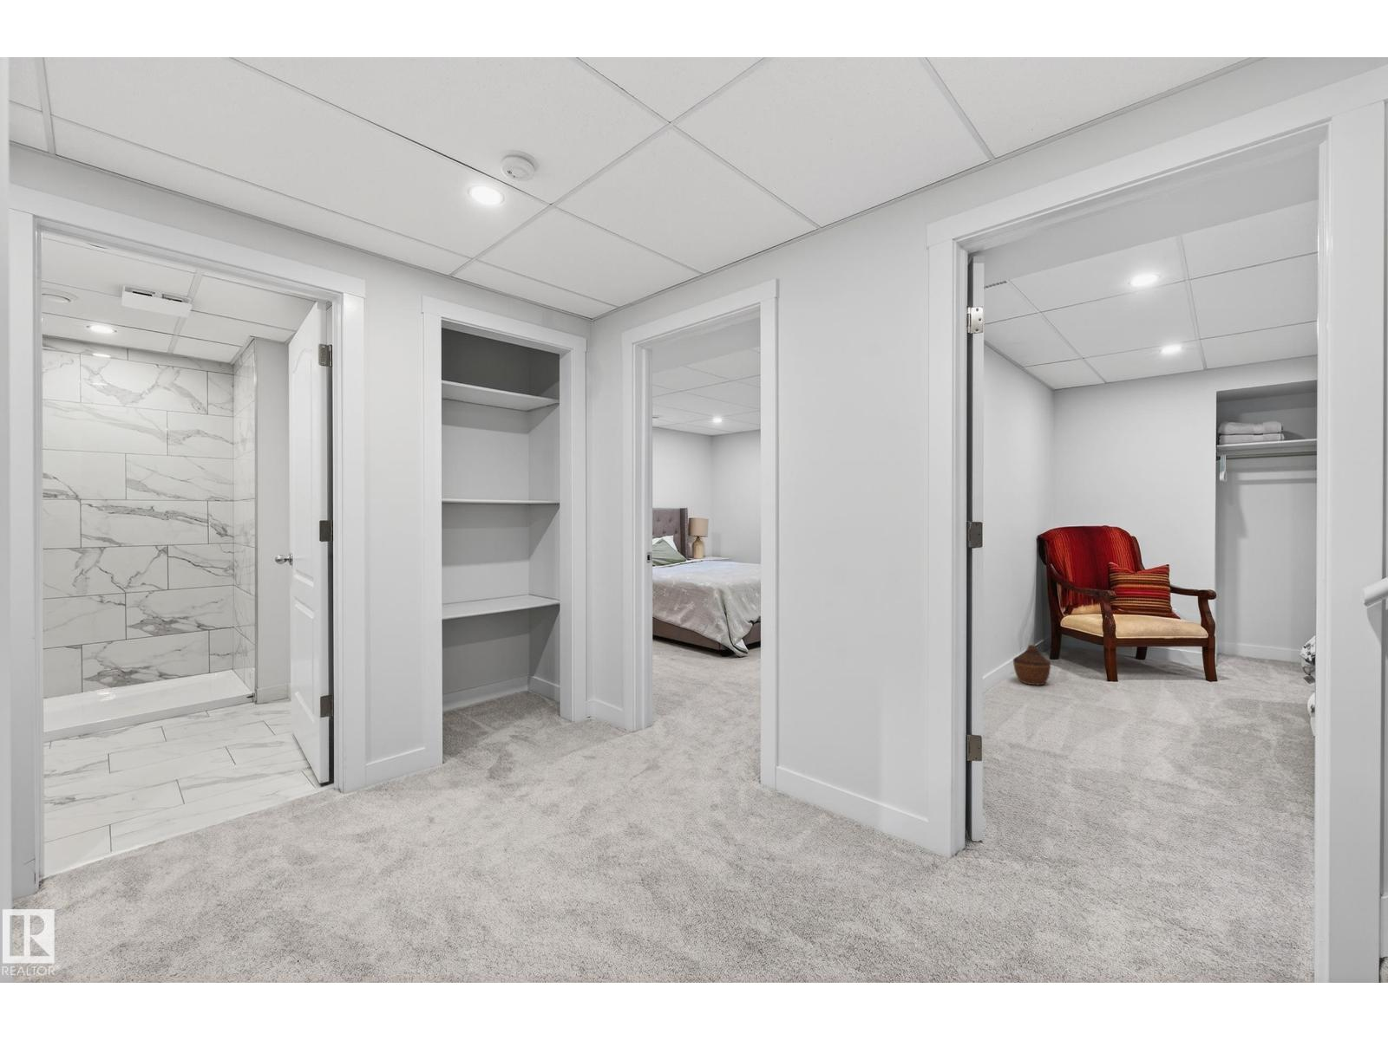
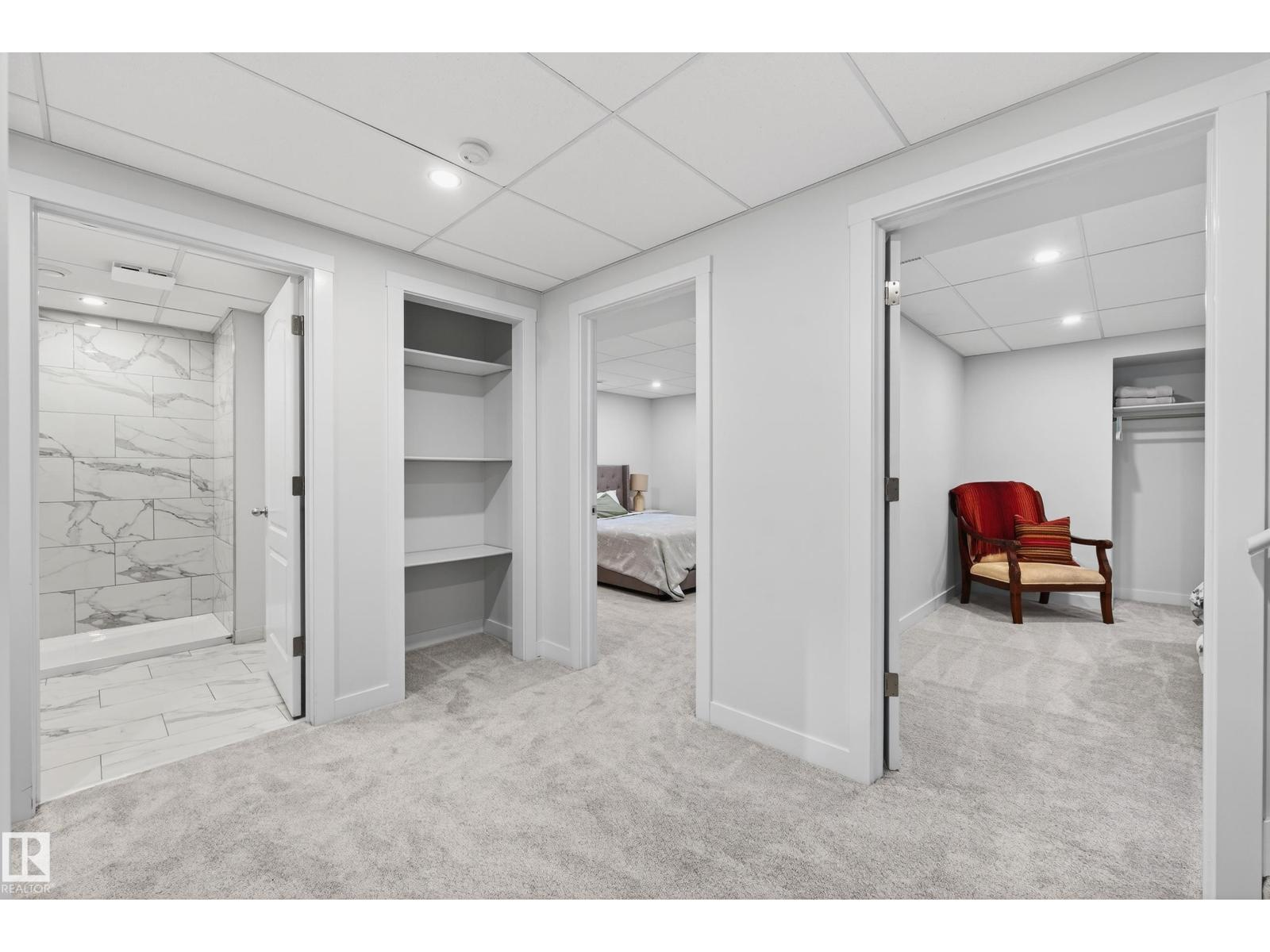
- woven basket (1032, 663)
